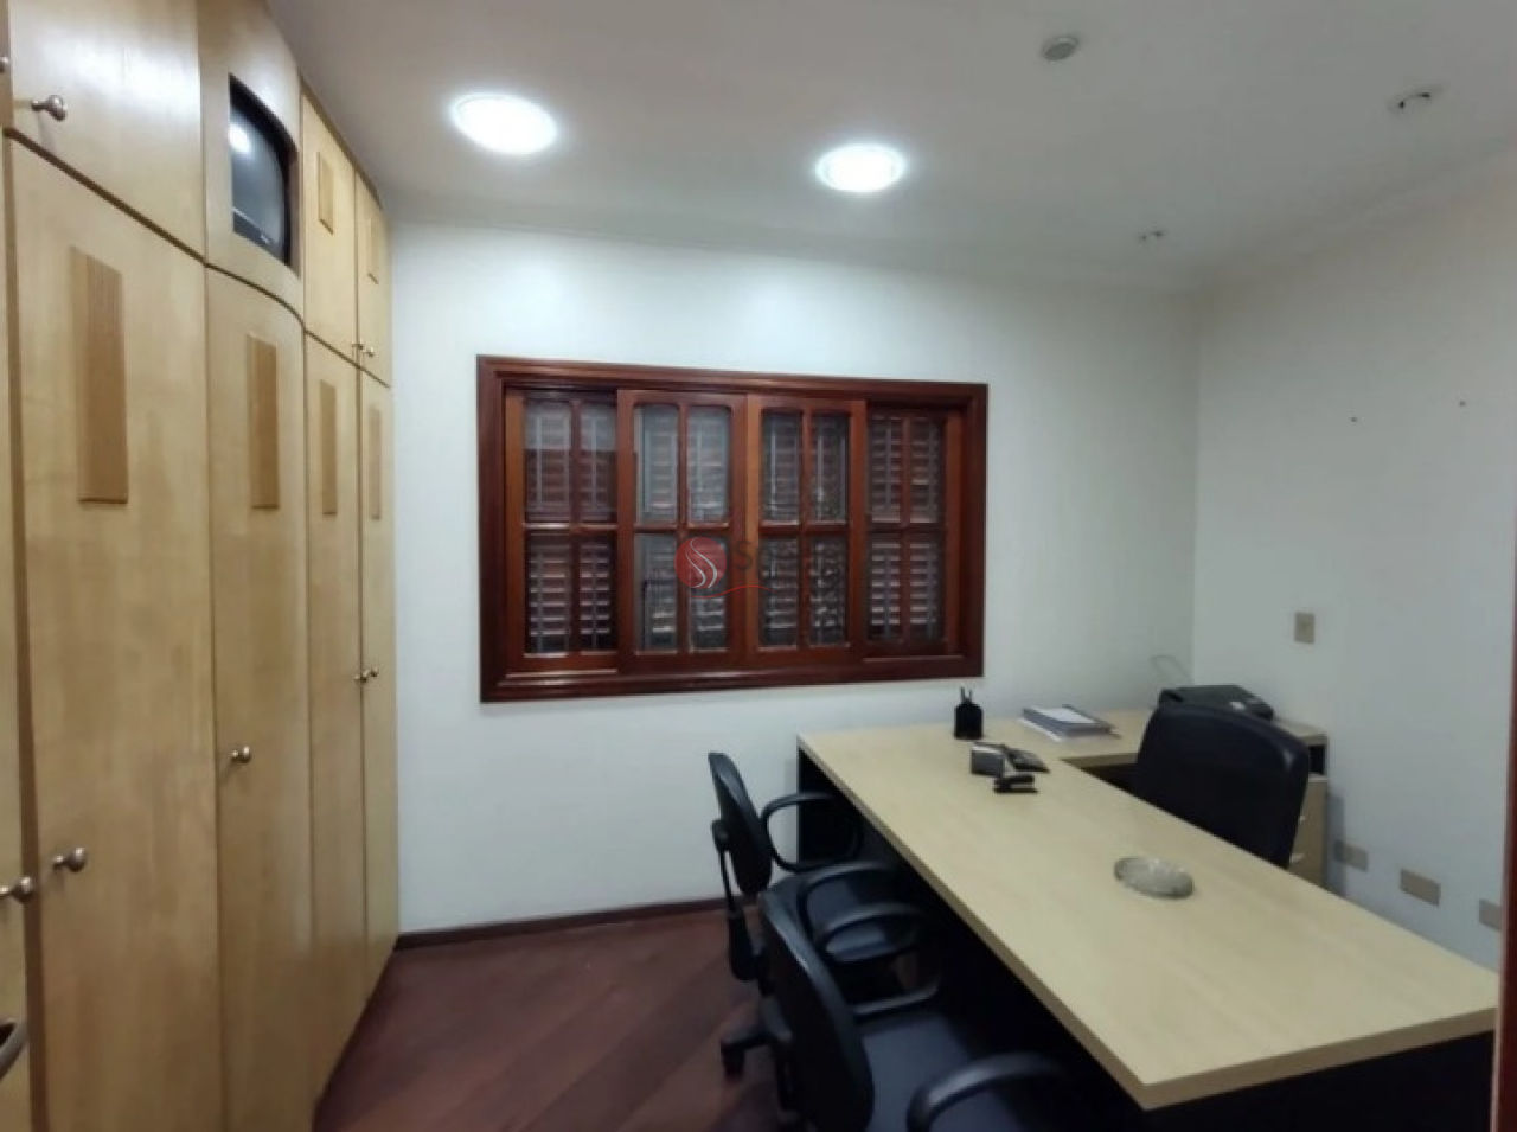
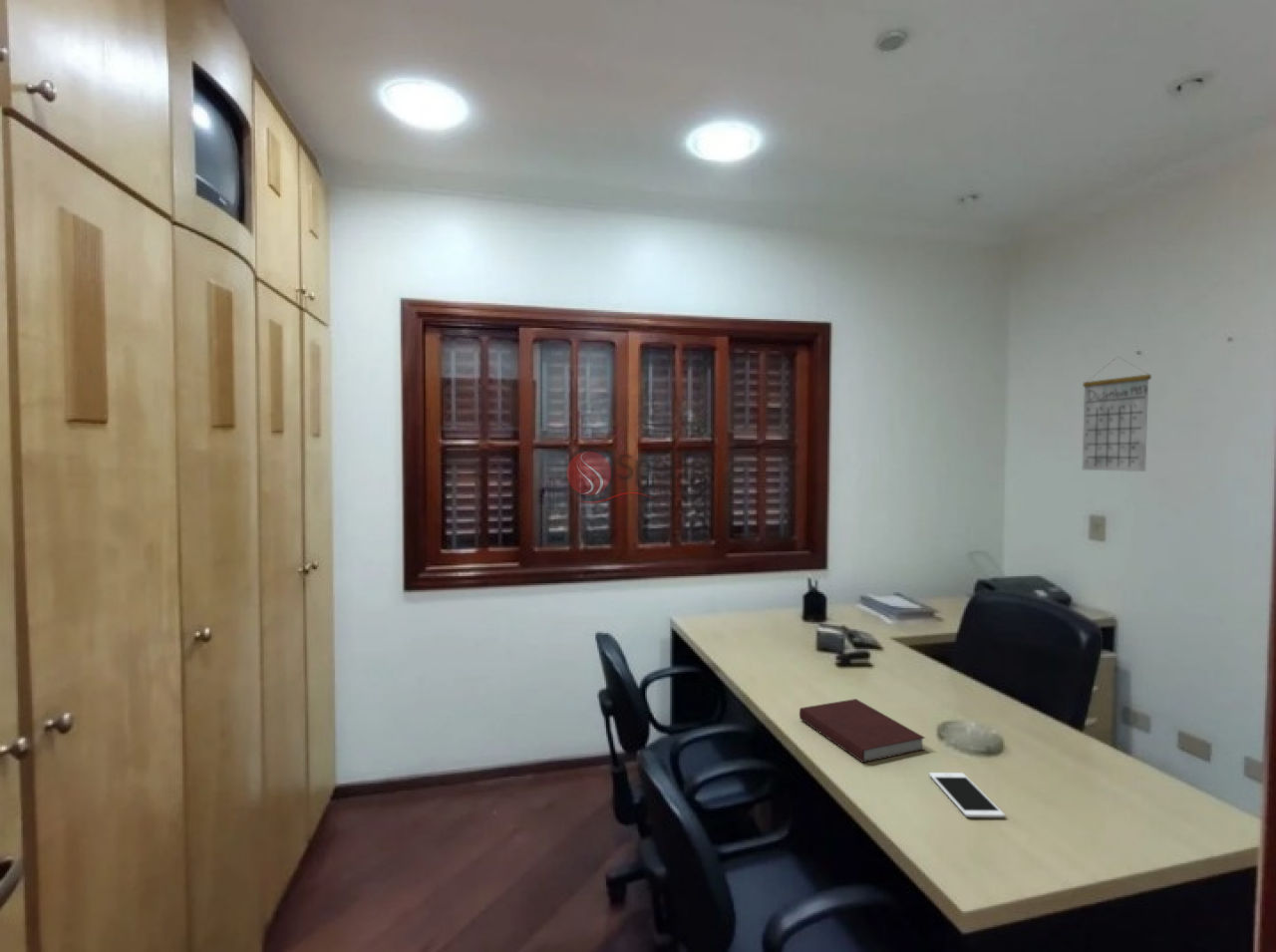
+ notebook (858, 728)
+ calendar (1114, 413)
+ cell phone (964, 793)
